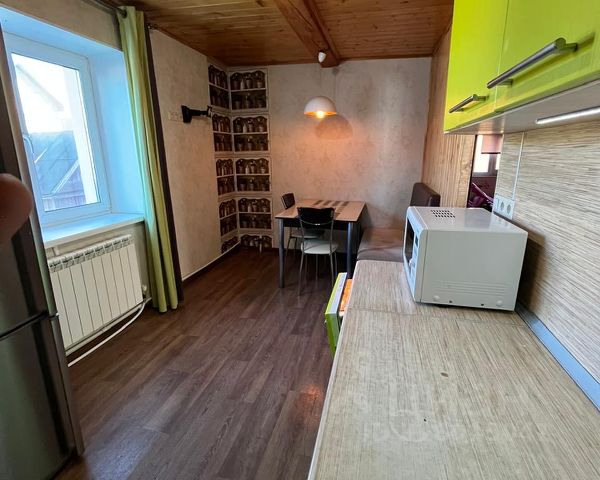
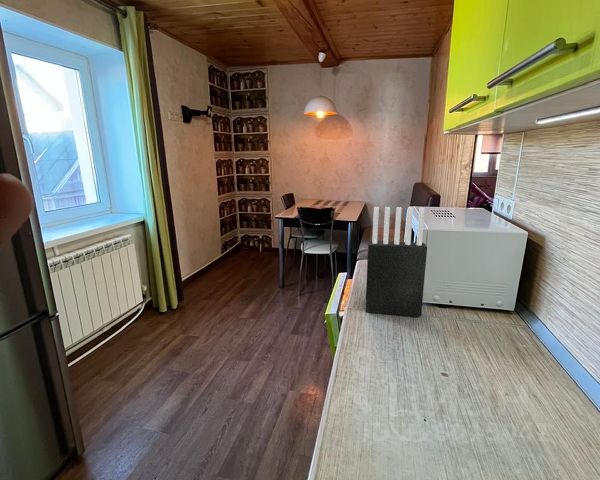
+ knife block (394, 257)
